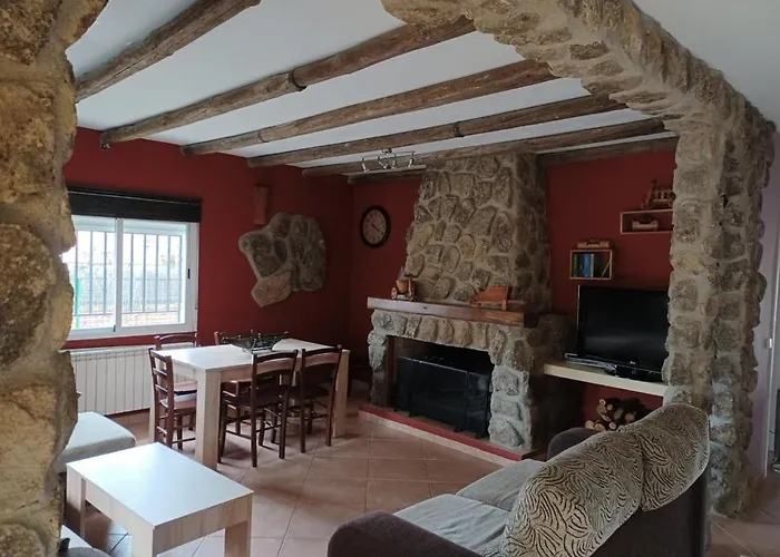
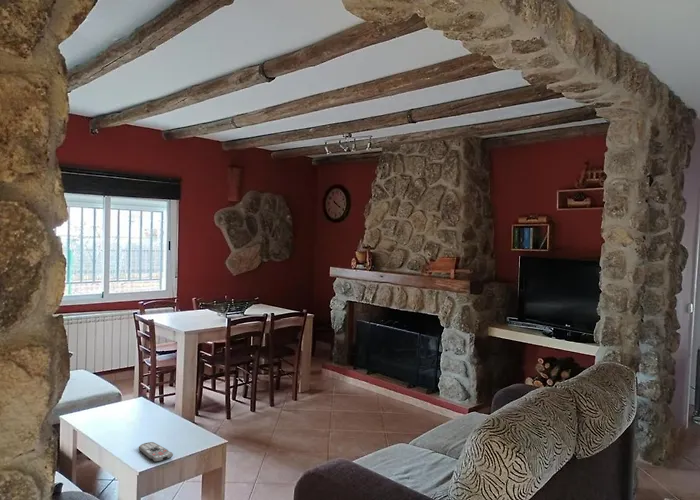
+ remote control (154, 451)
